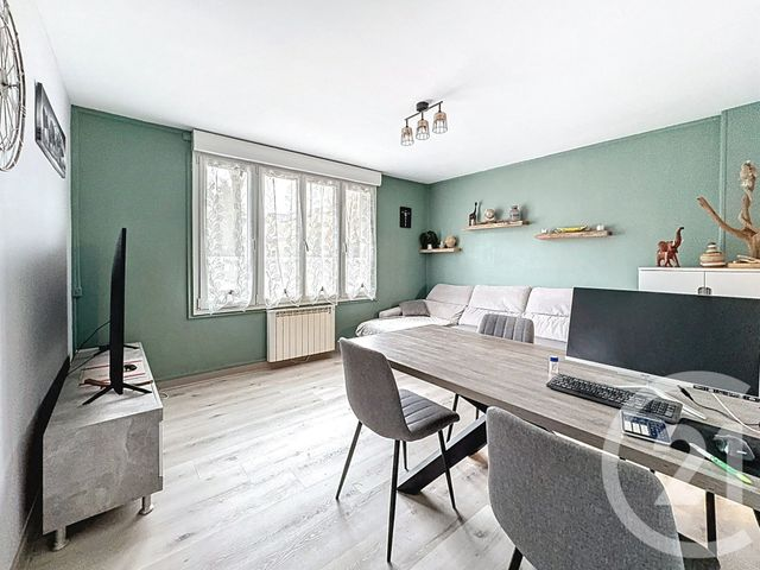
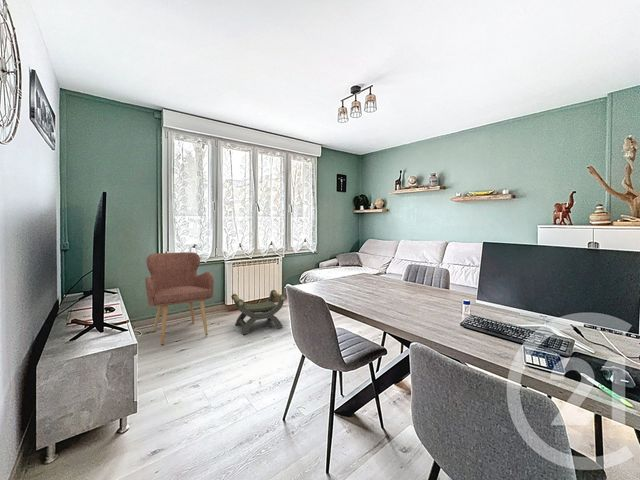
+ stool (258, 310)
+ armchair (178, 293)
